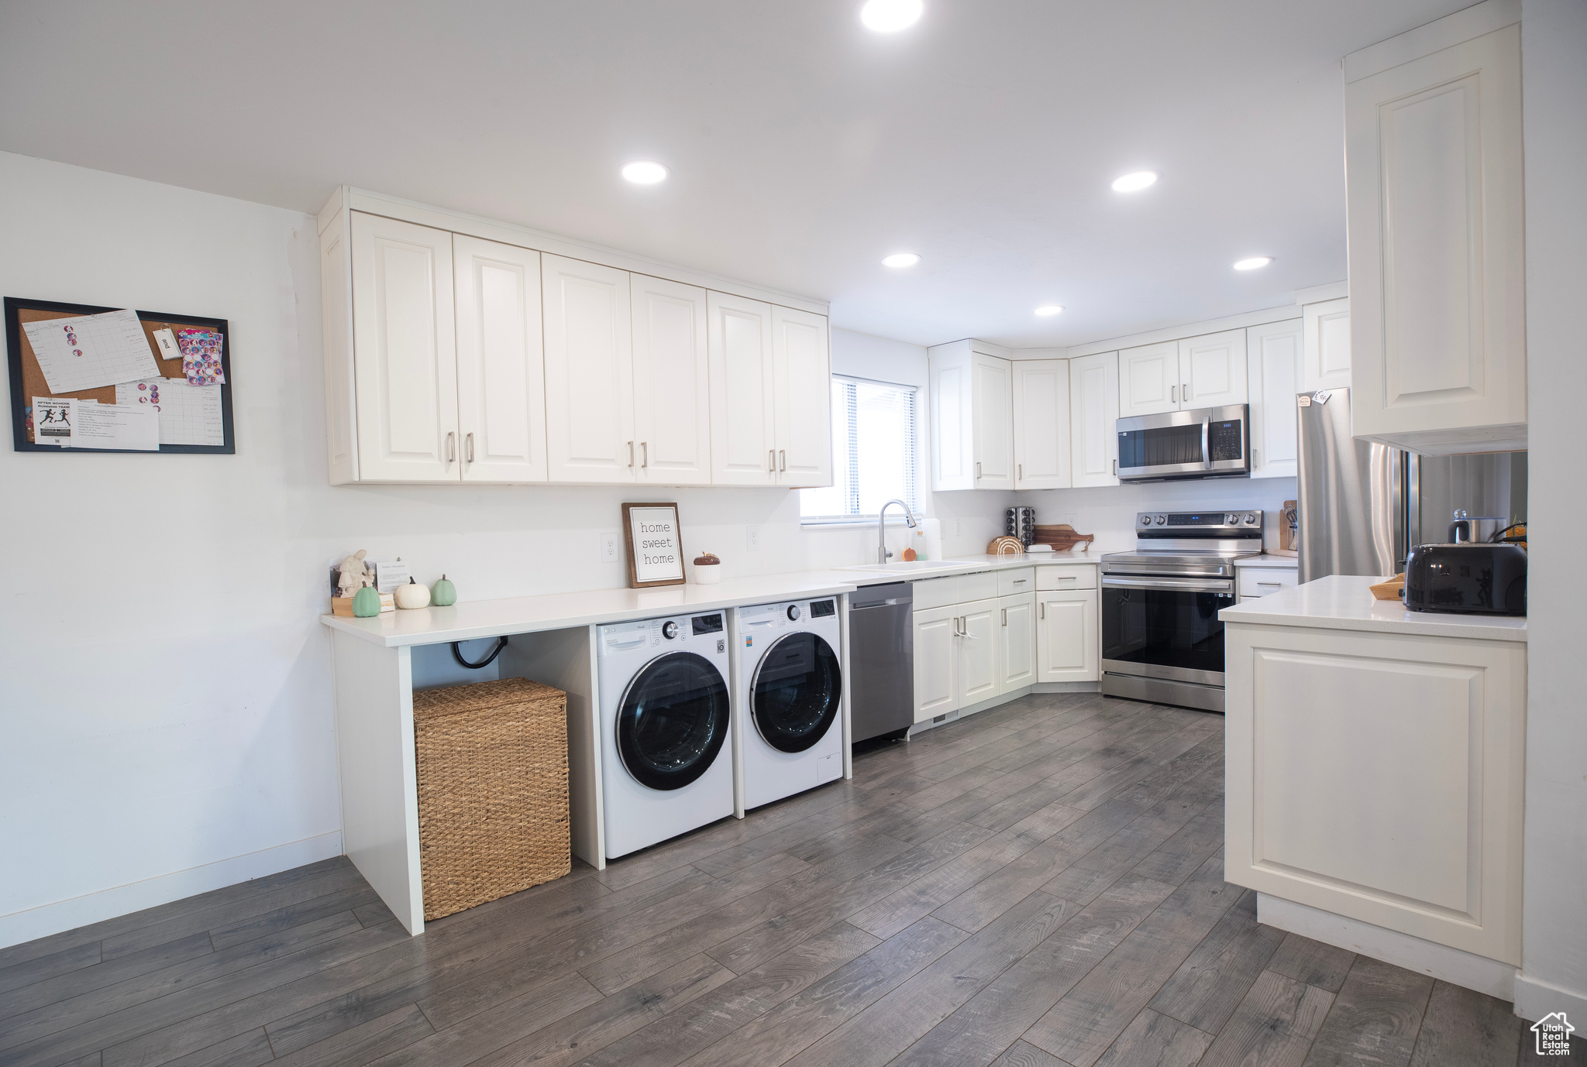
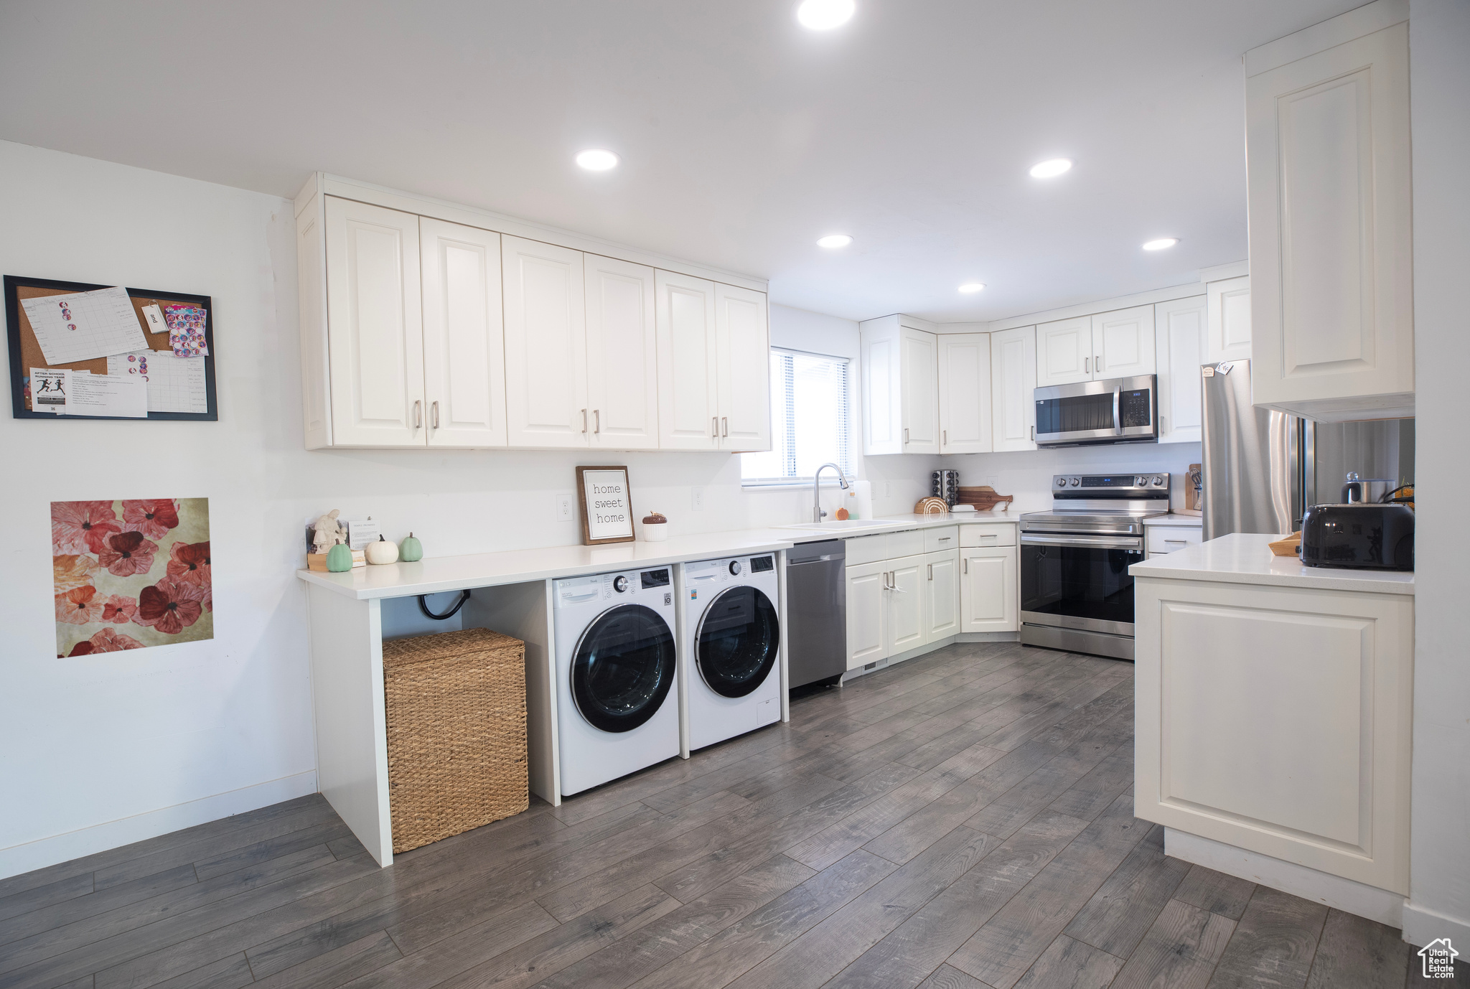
+ wall art (137, 574)
